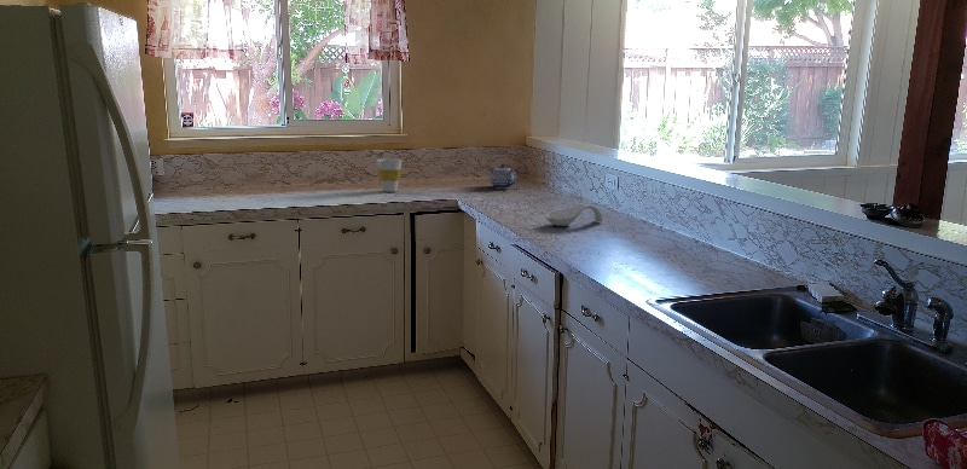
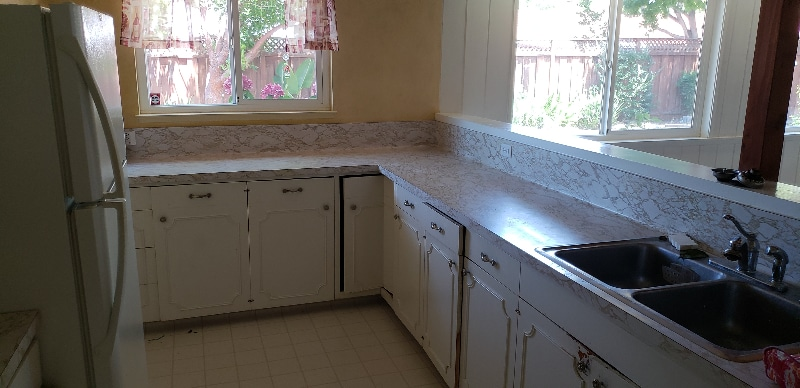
- spoon rest (573, 214)
- teapot (502, 175)
- cup (389, 175)
